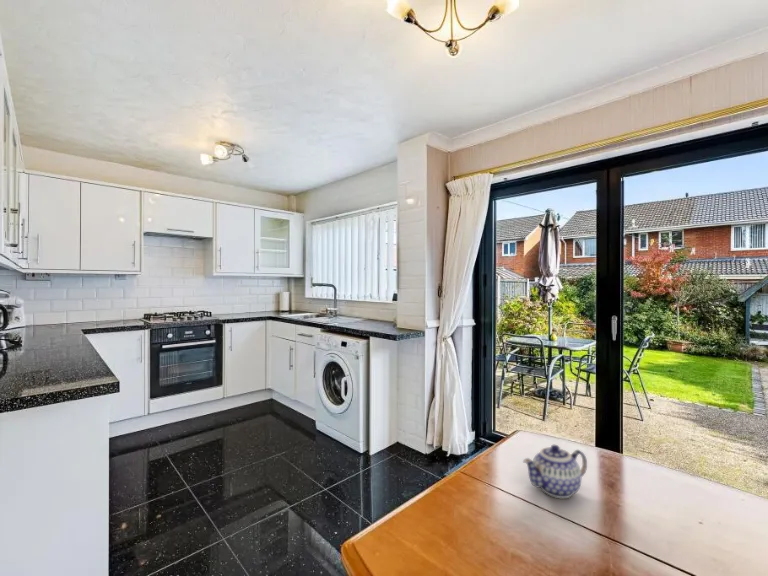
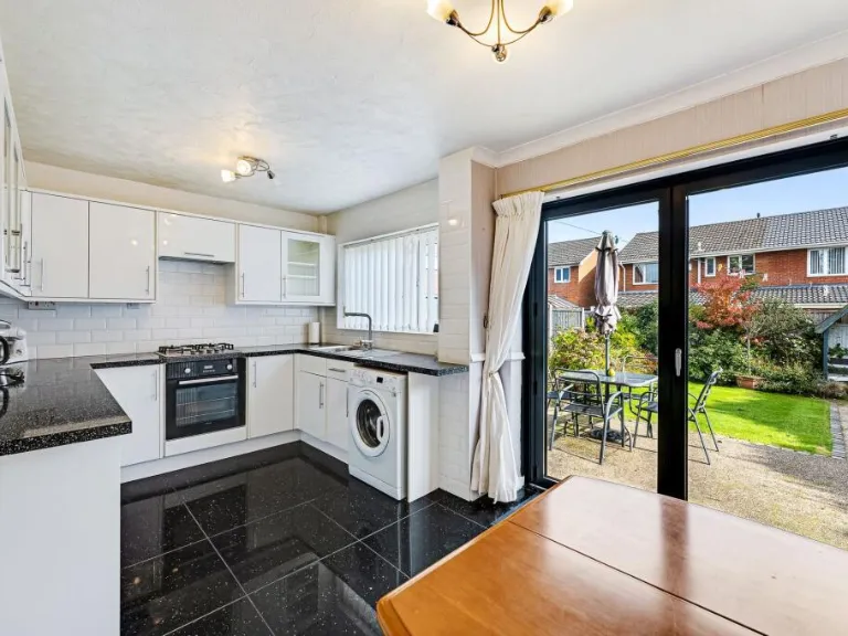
- teapot (555, 467)
